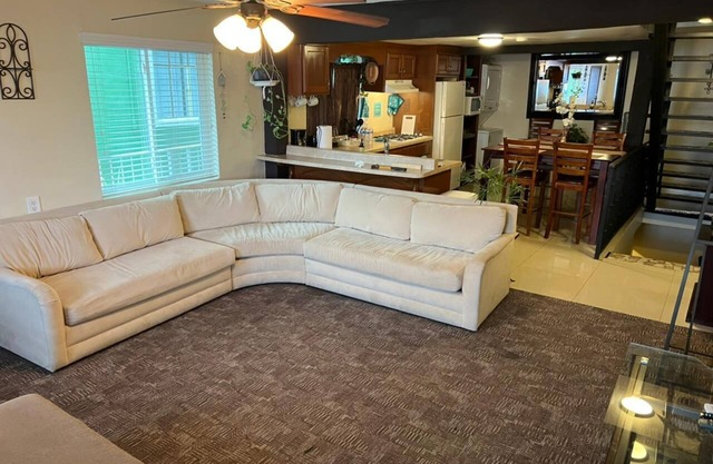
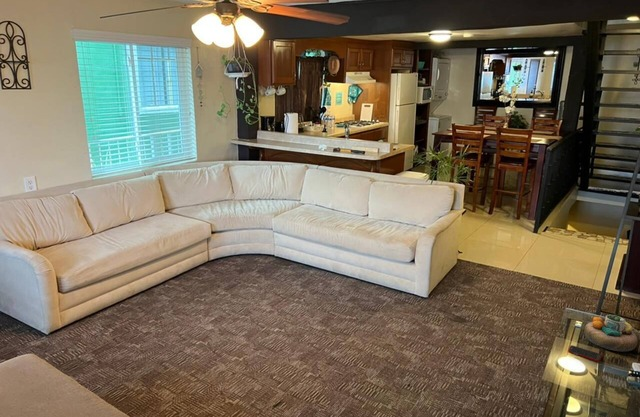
+ cell phone (584, 353)
+ decorative bowl (611, 327)
